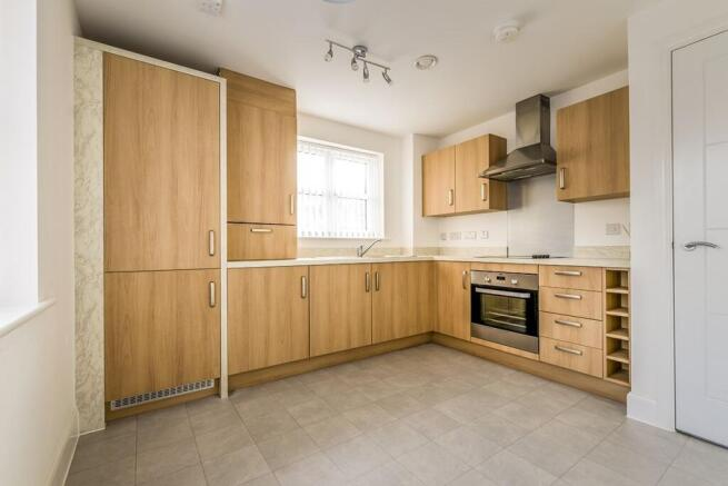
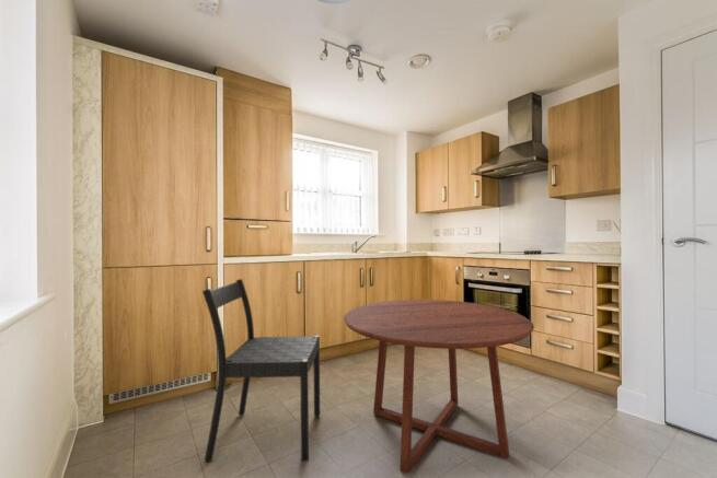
+ chair (266, 359)
+ round table (449, 369)
